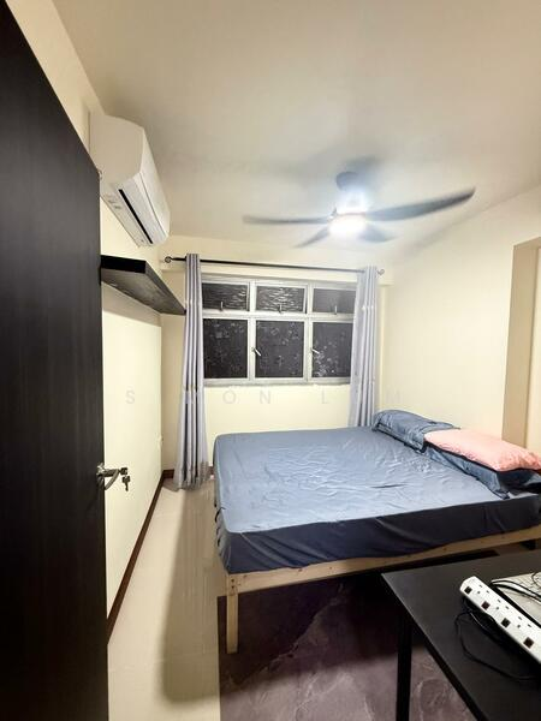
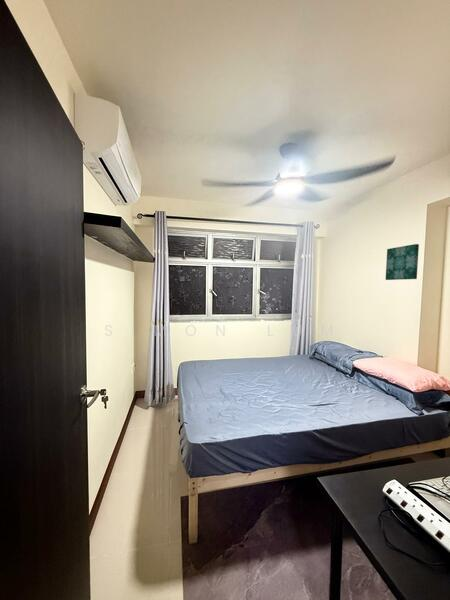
+ wall art (401, 263)
